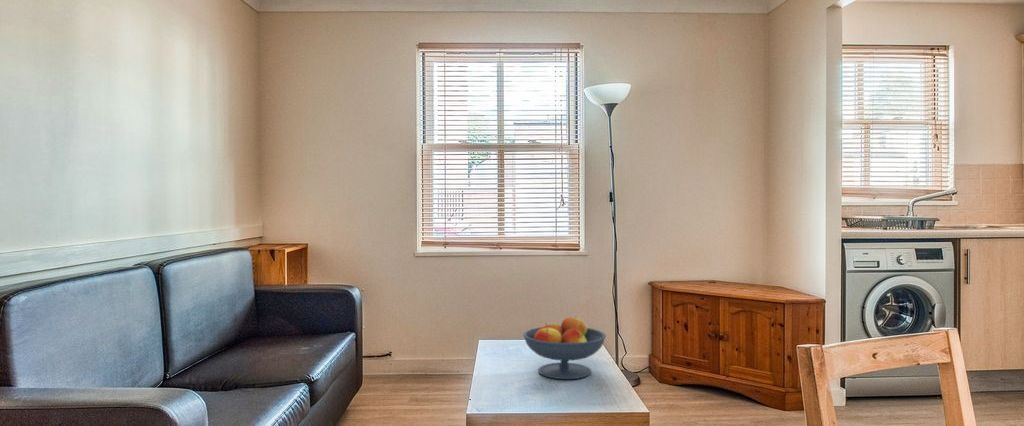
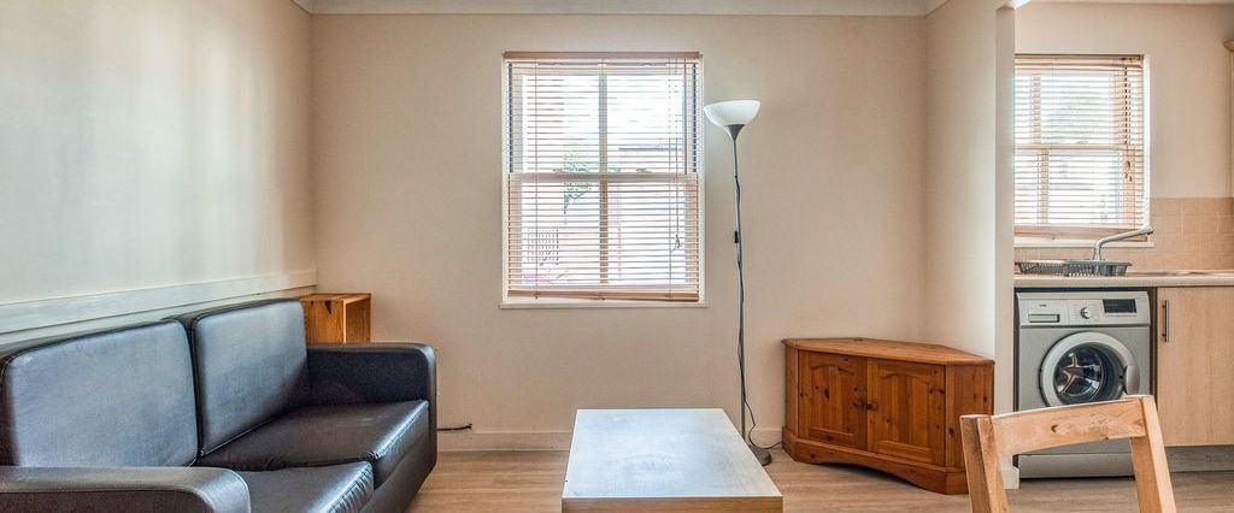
- fruit bowl (564, 346)
